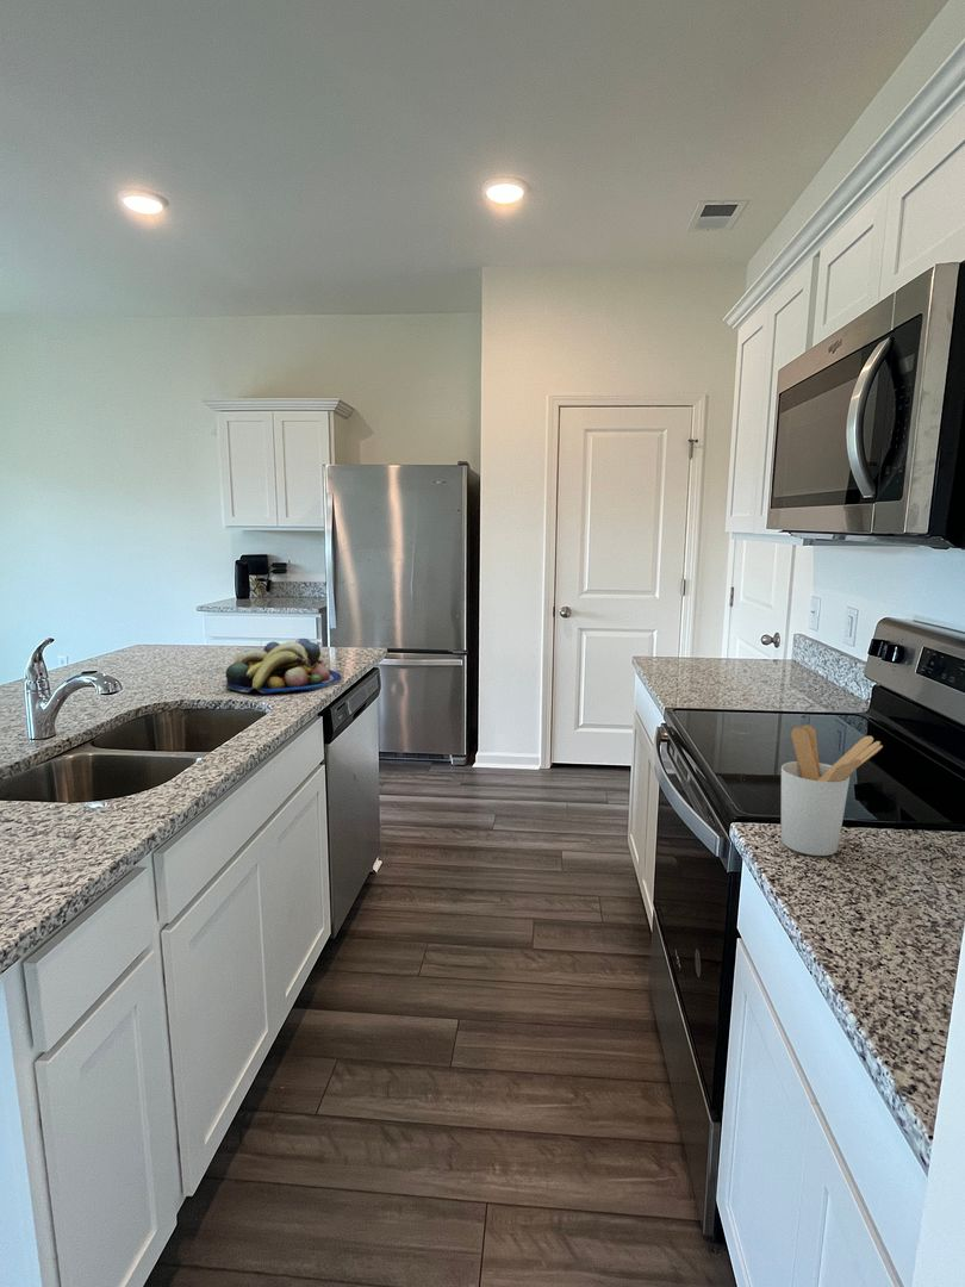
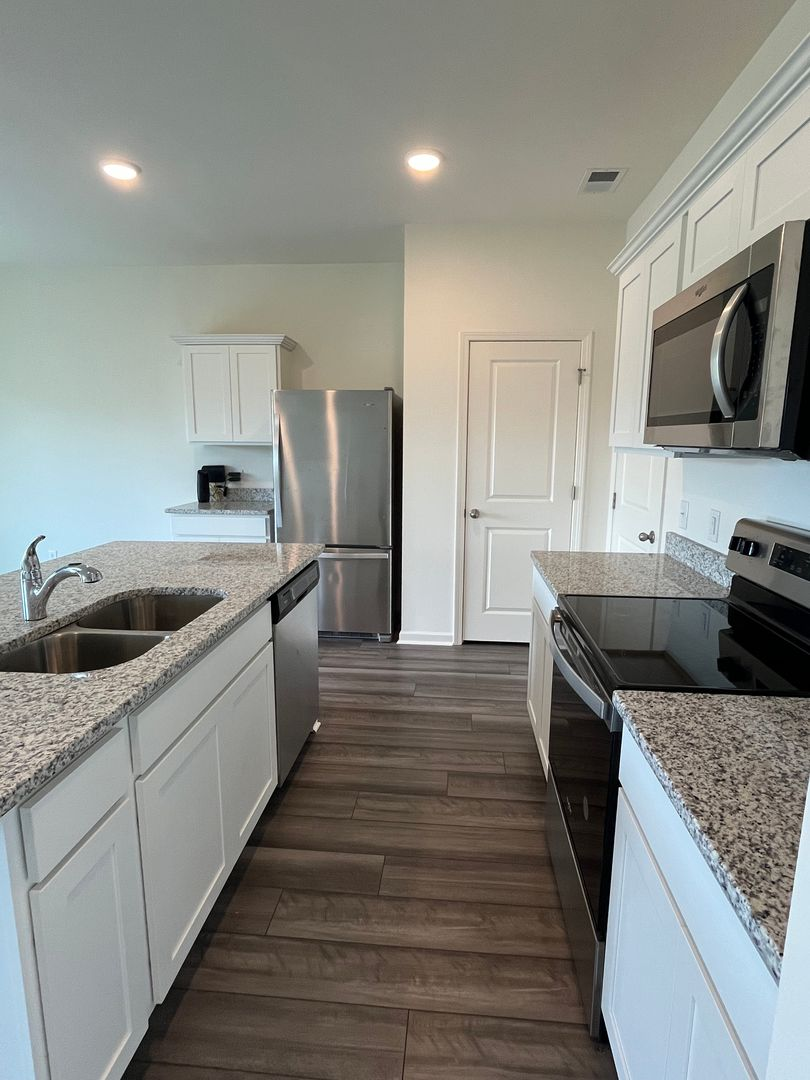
- utensil holder (829, 790)
- fruit bowl (284, 660)
